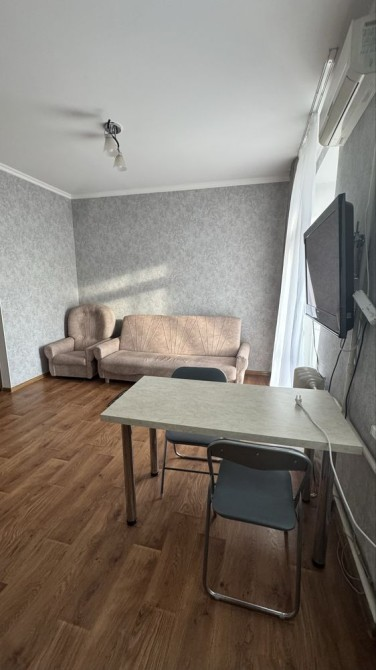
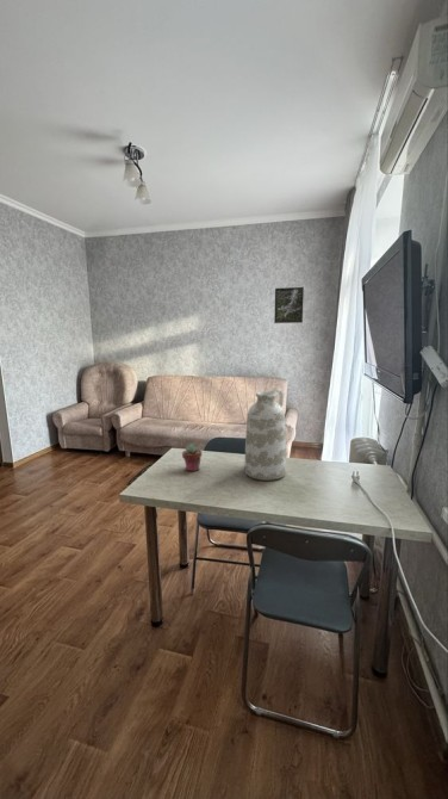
+ potted succulent (192, 457)
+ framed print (288, 305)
+ vase (267, 432)
